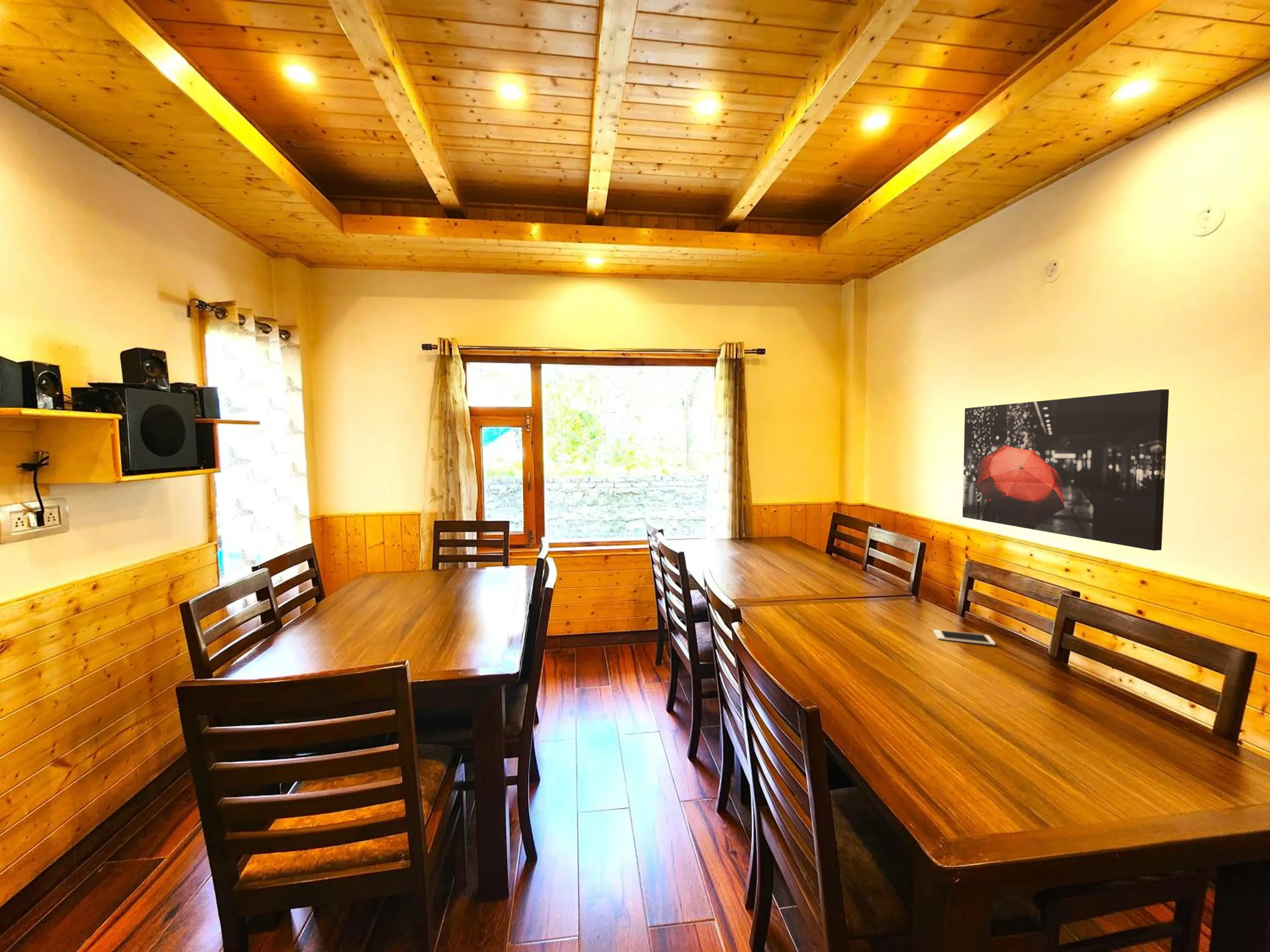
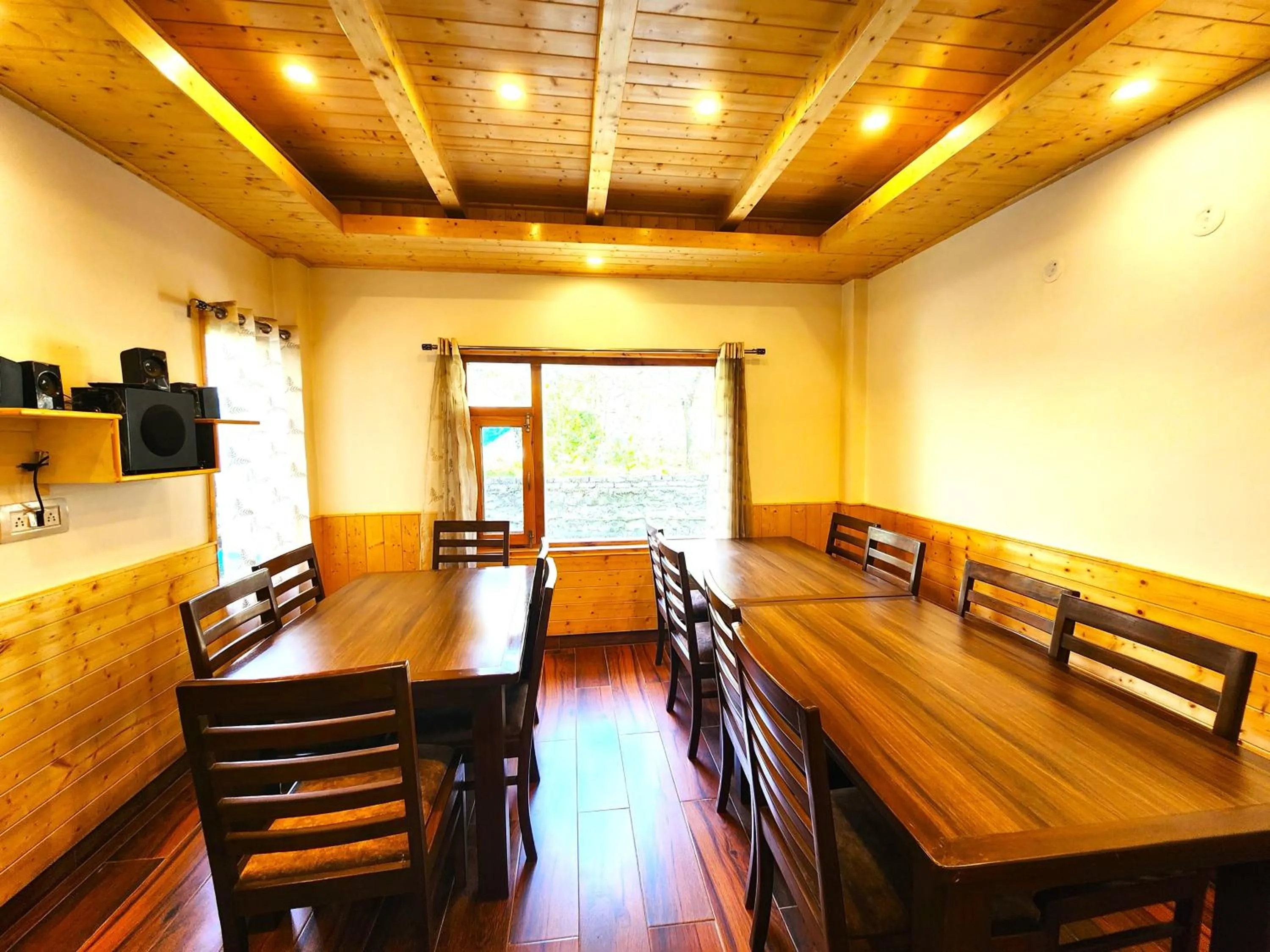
- cell phone (963, 637)
- wall art (1045, 466)
